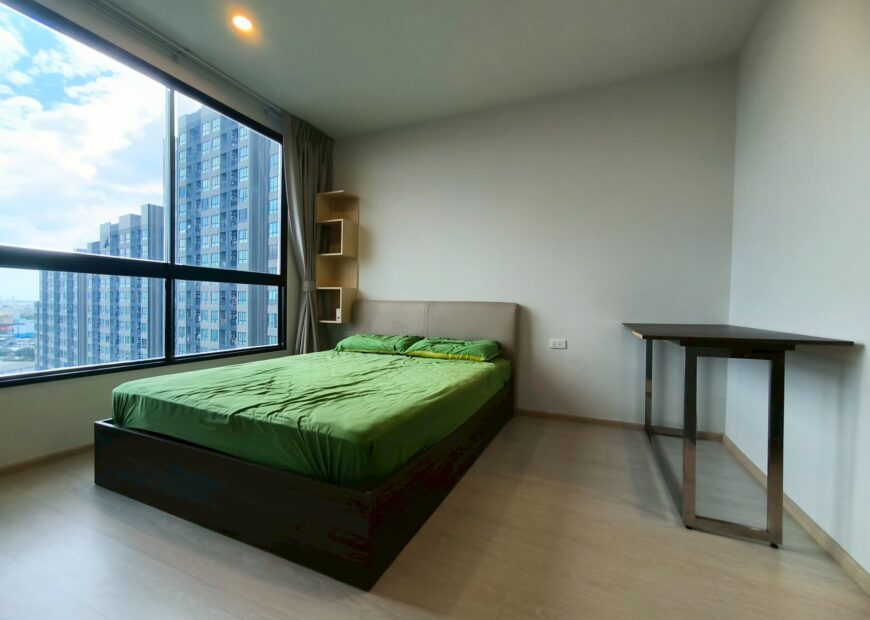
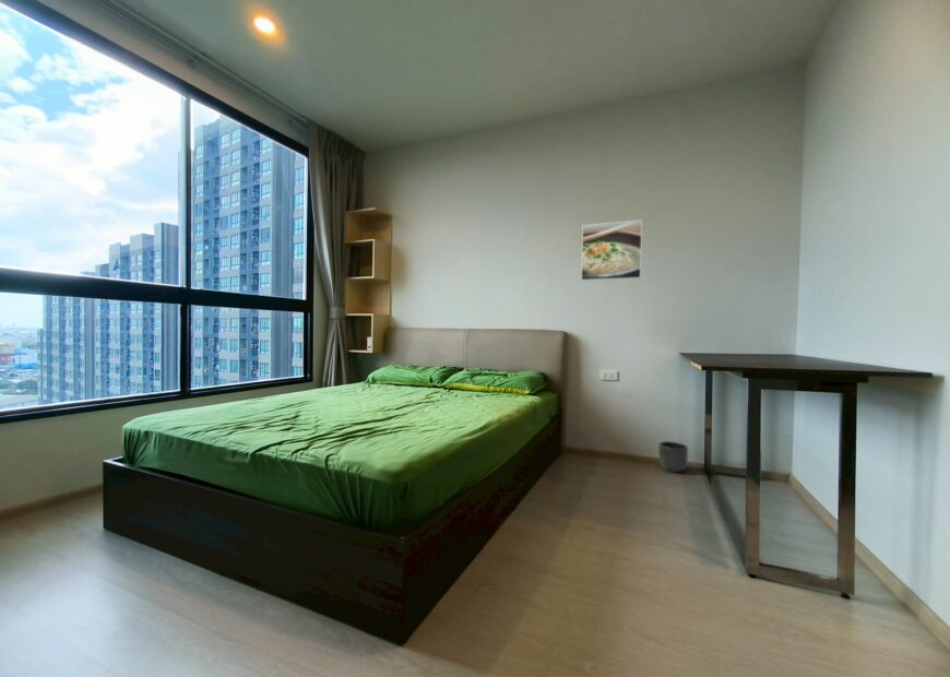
+ planter (673, 458)
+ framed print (610, 251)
